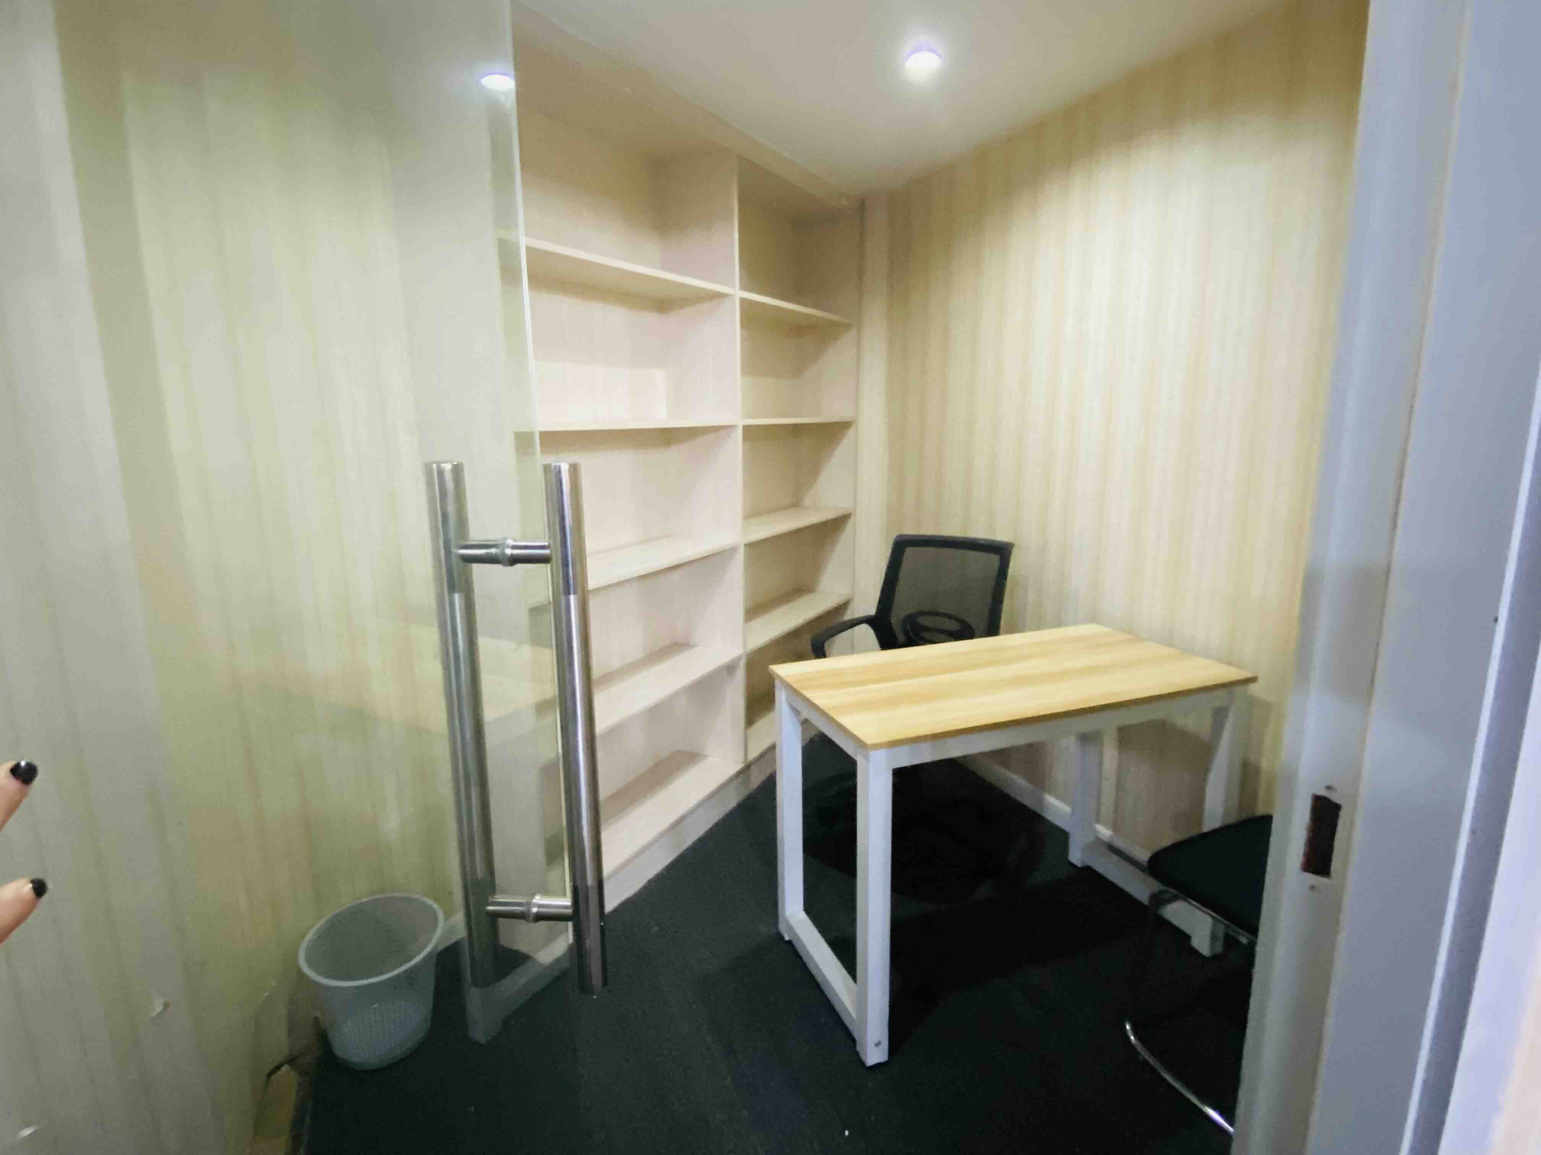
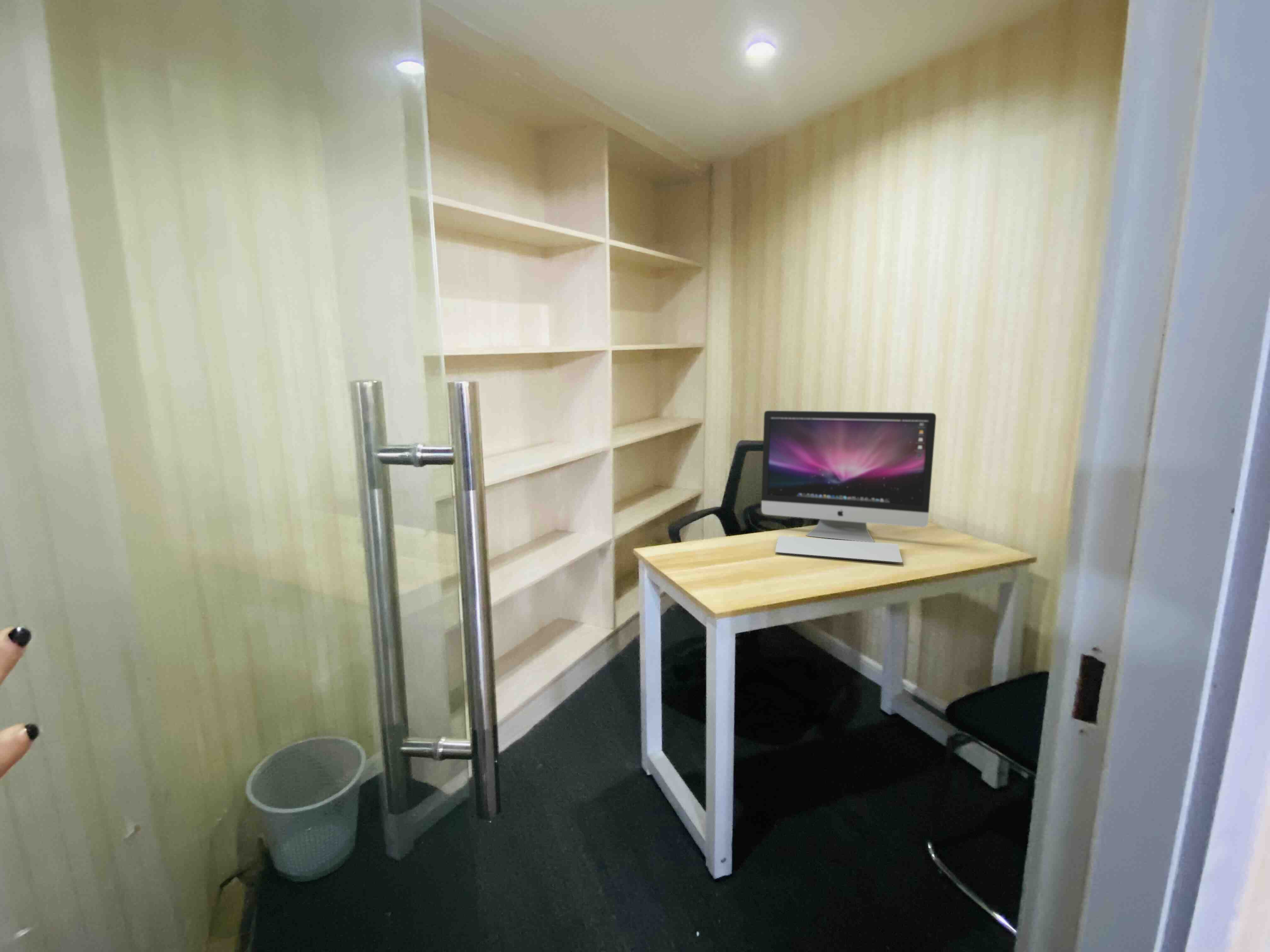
+ all-in-one computer (841, 479)
